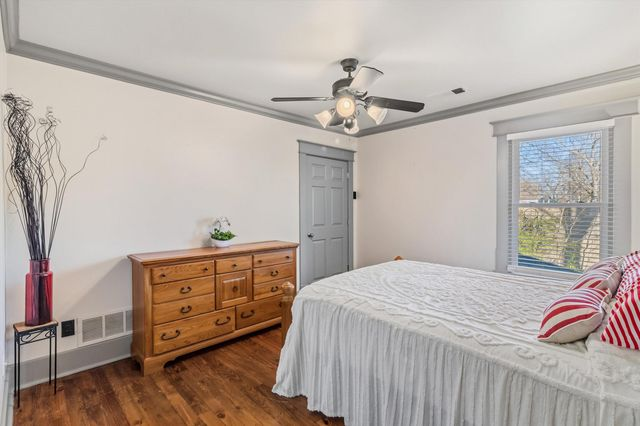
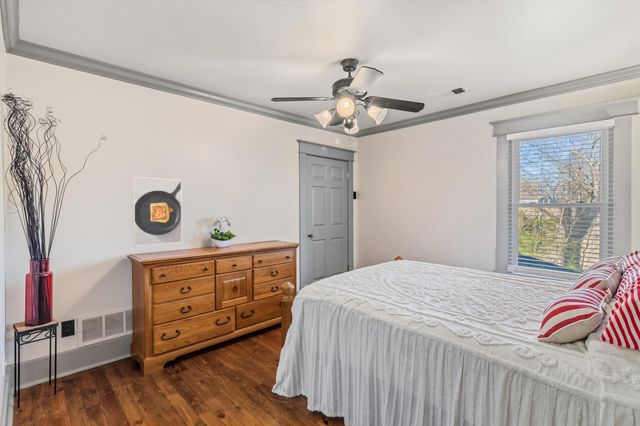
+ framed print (158, 211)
